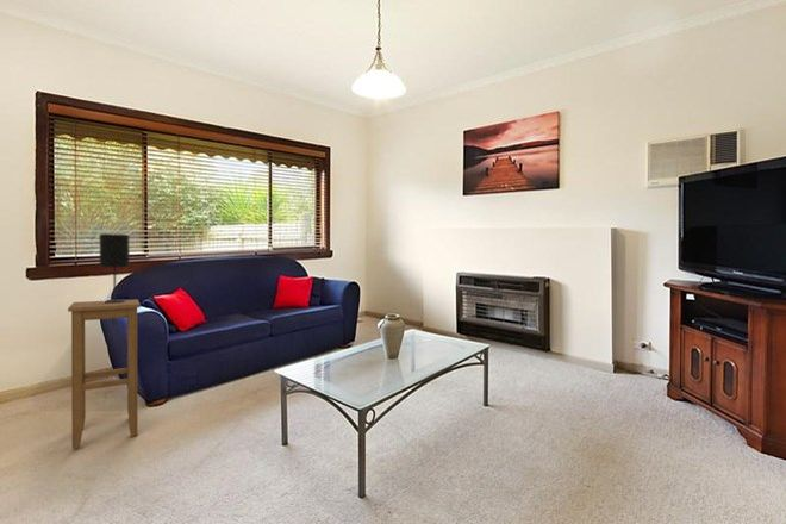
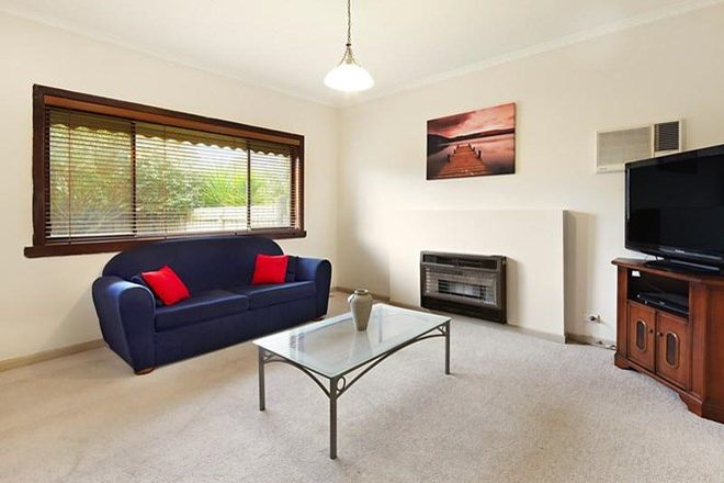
- stool (106, 370)
- table lamp (114, 268)
